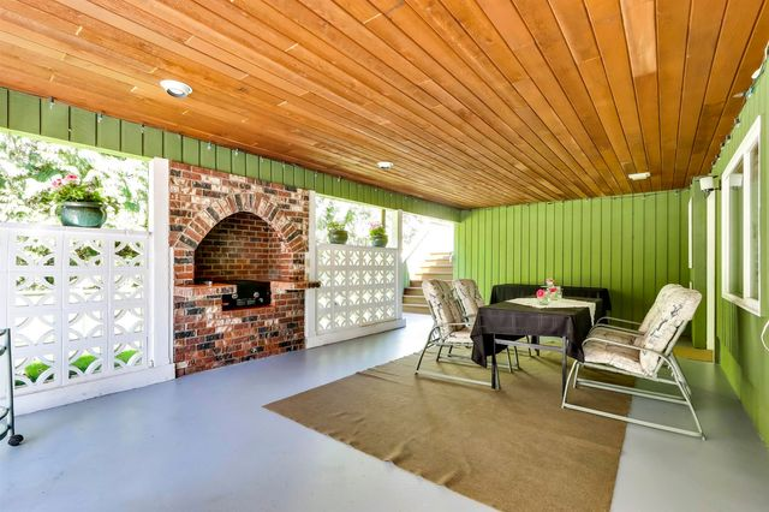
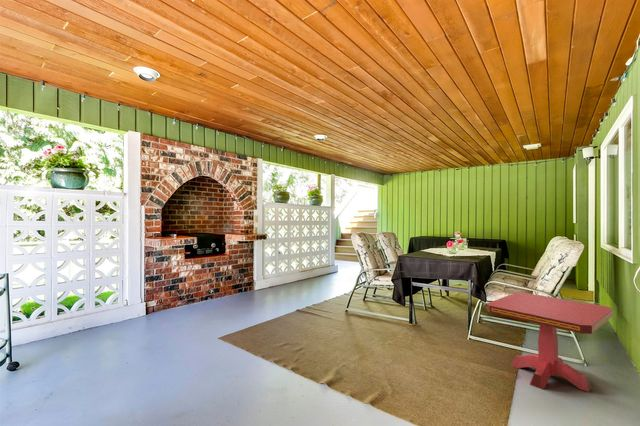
+ side table (548, 341)
